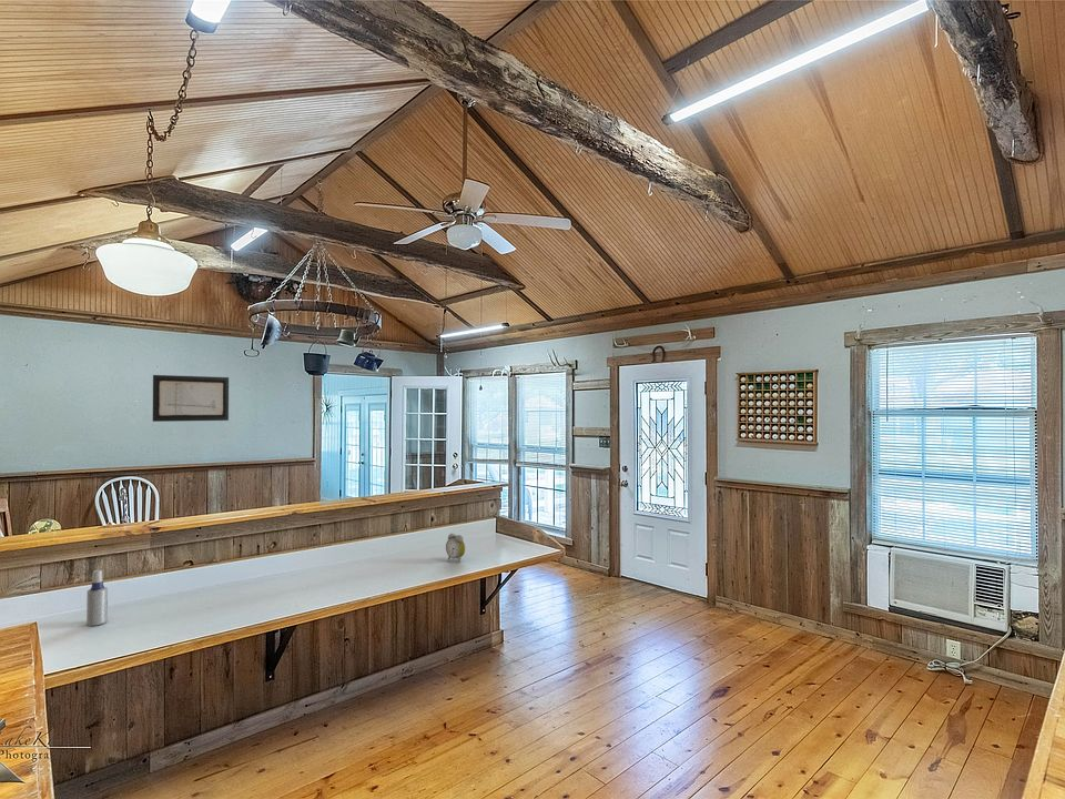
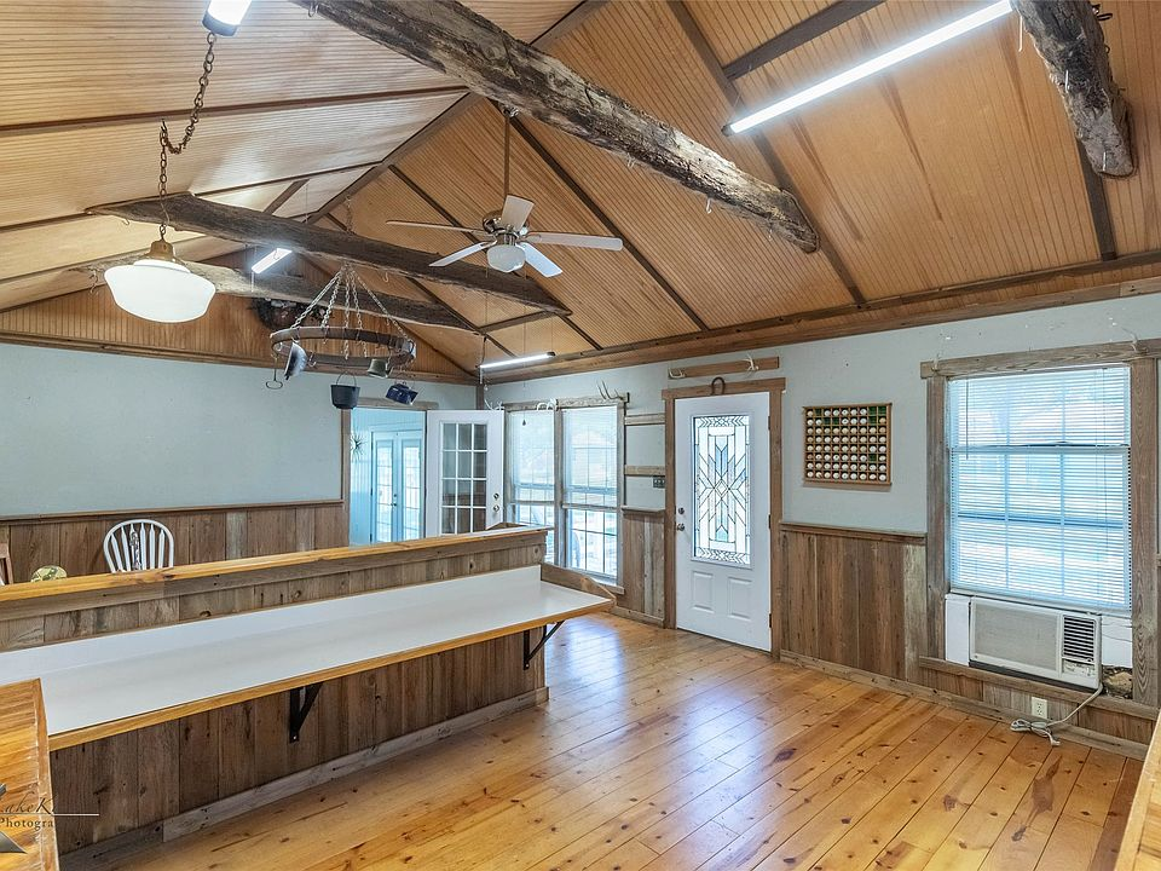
- wall art (192, 398)
- alarm clock (456, 547)
- spray bottle (97, 596)
